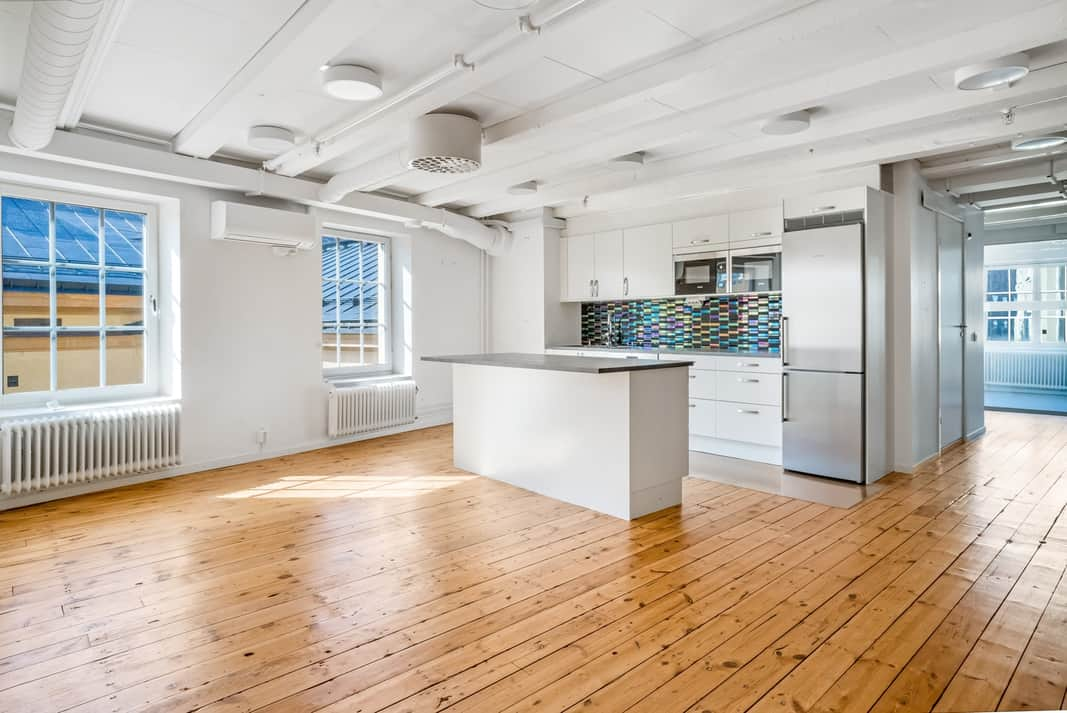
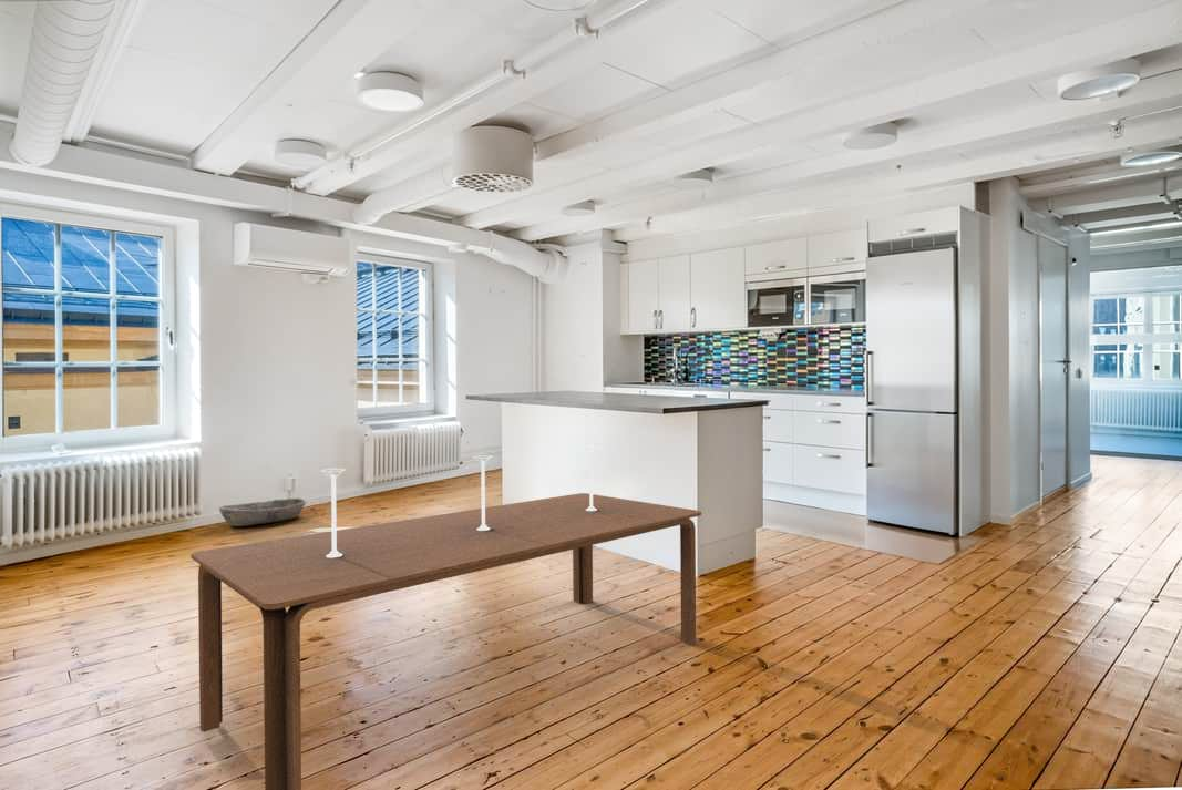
+ dining table (481, 561)
+ basket (264, 511)
